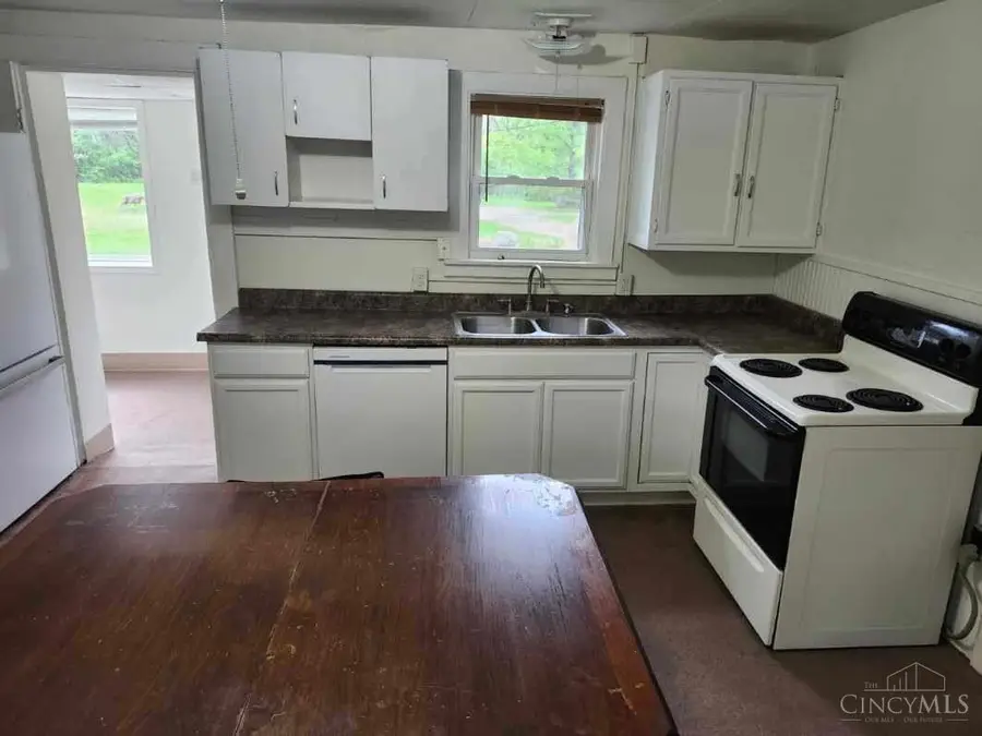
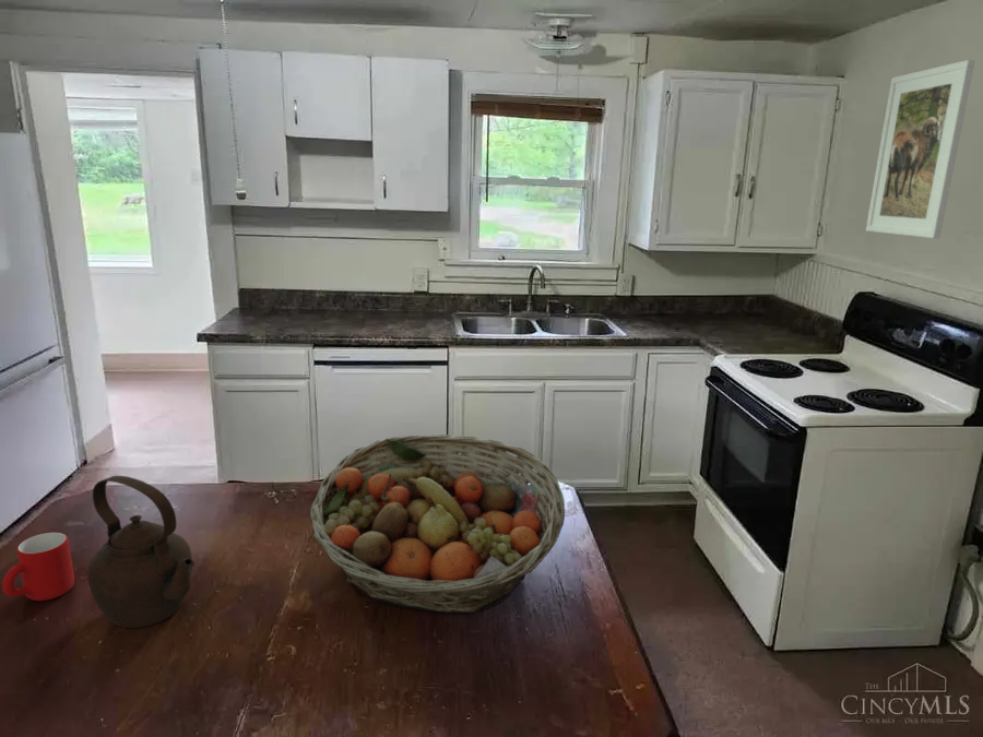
+ mug (36, 572)
+ fruit basket (437, 518)
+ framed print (914, 154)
+ teapot (147, 549)
